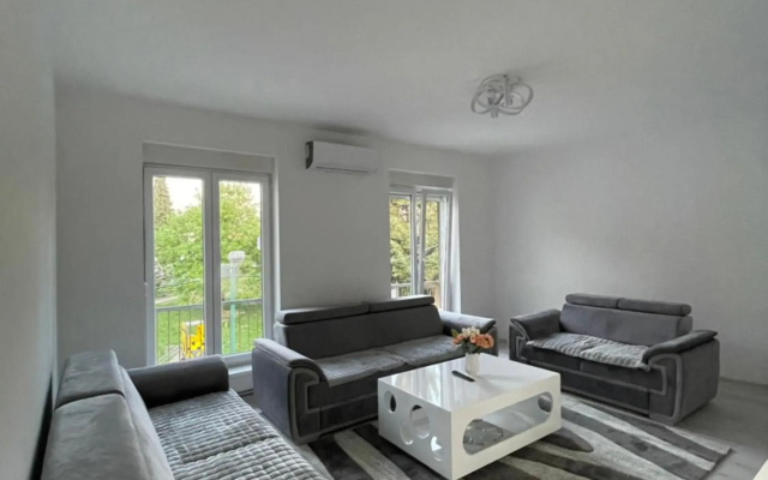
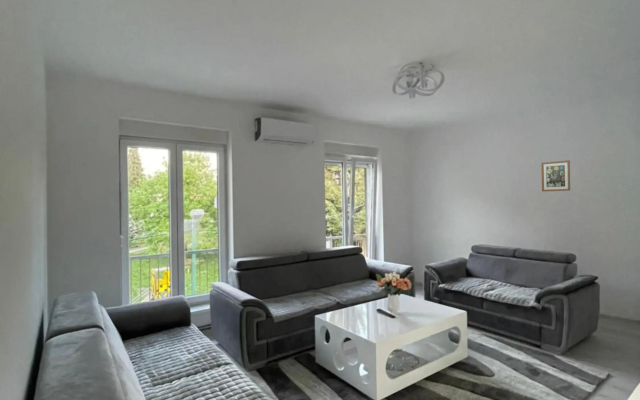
+ wall art (555, 176)
